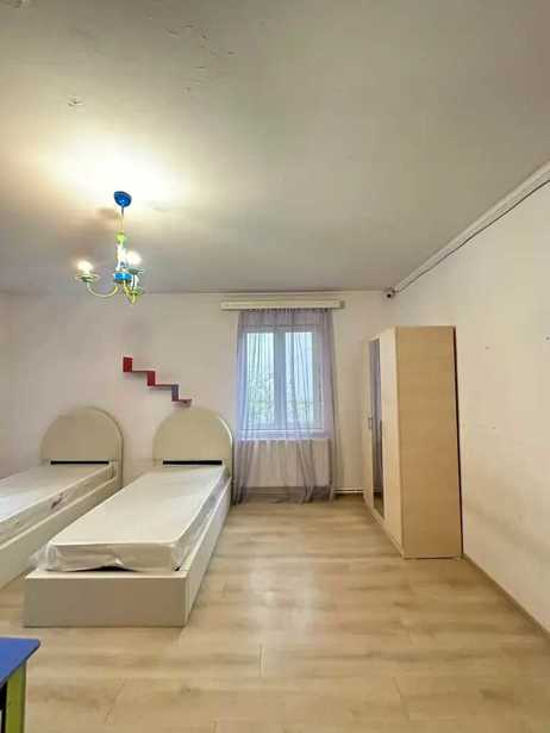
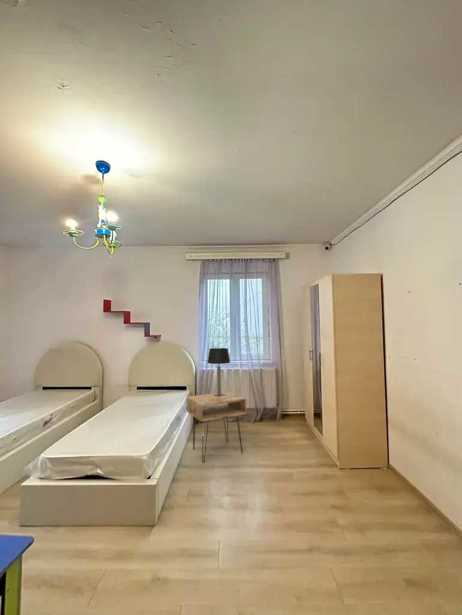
+ nightstand (216, 418)
+ table lamp (218, 371)
